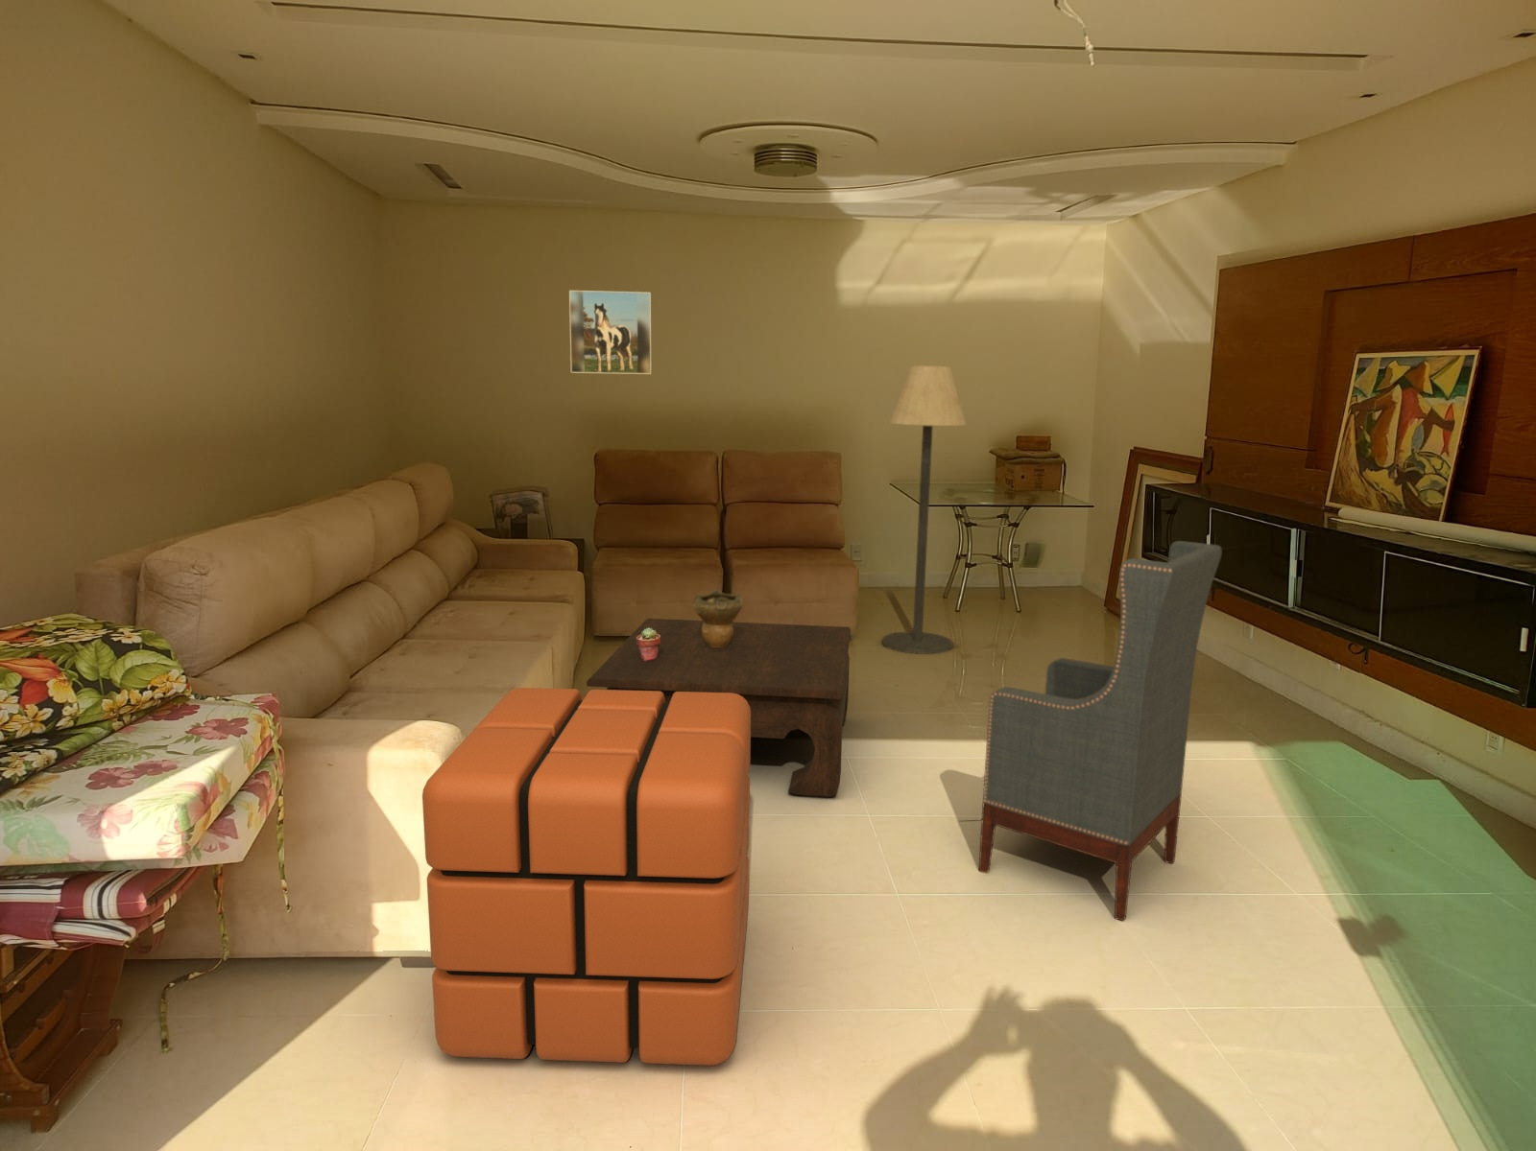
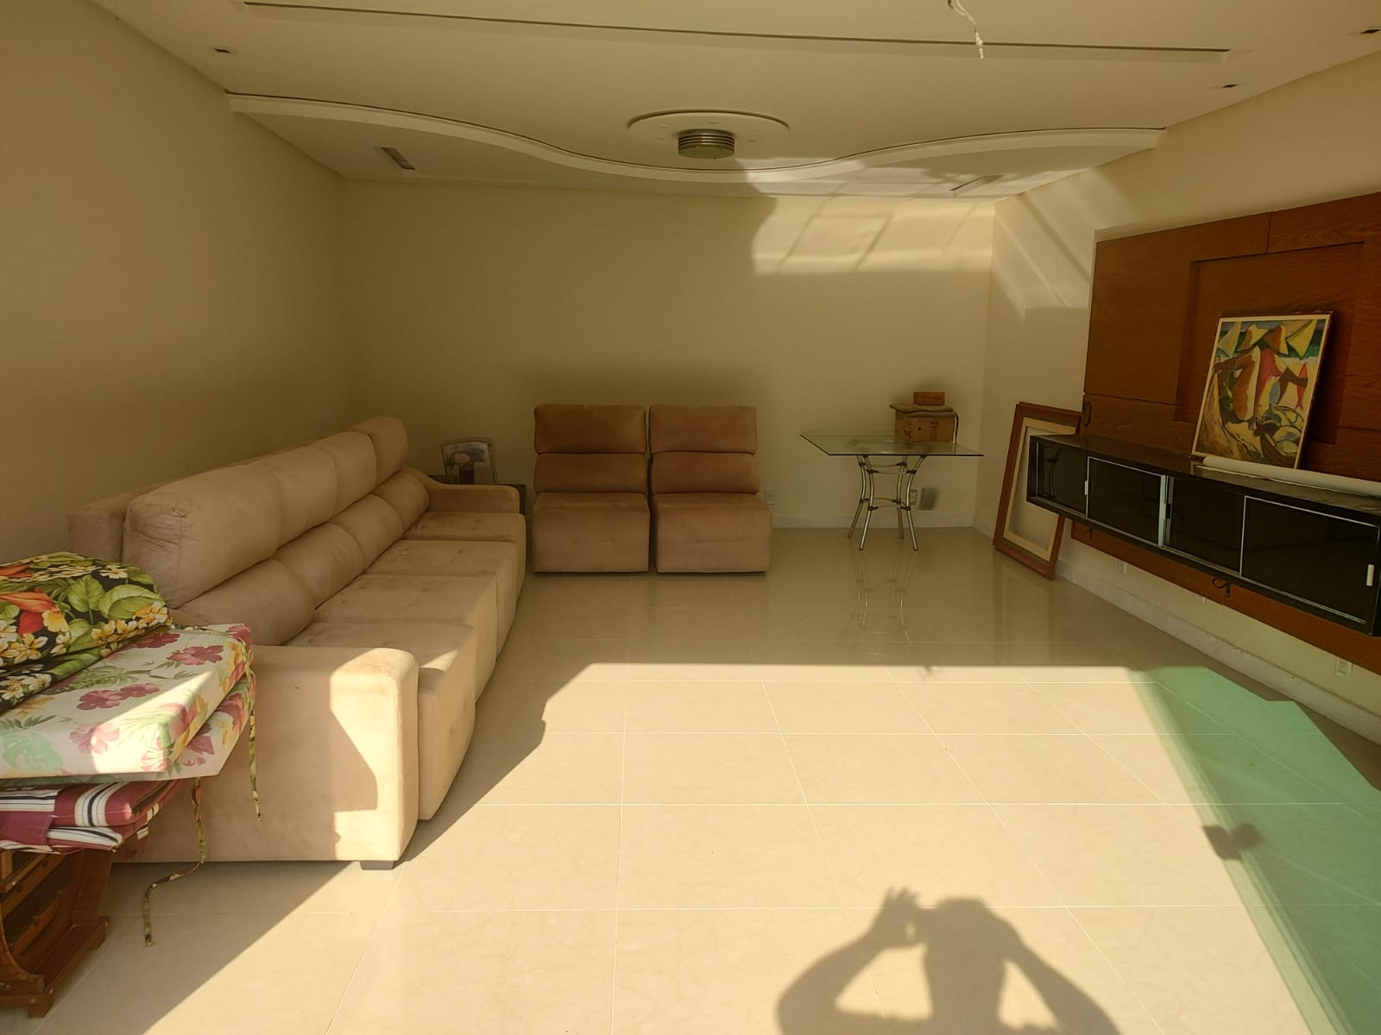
- floor lamp (924, 508)
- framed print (611, 331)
- potted succulent (648, 642)
- pouf (607, 857)
- coffee table (733, 693)
- decorative bowl (718, 619)
- armchair (1096, 711)
